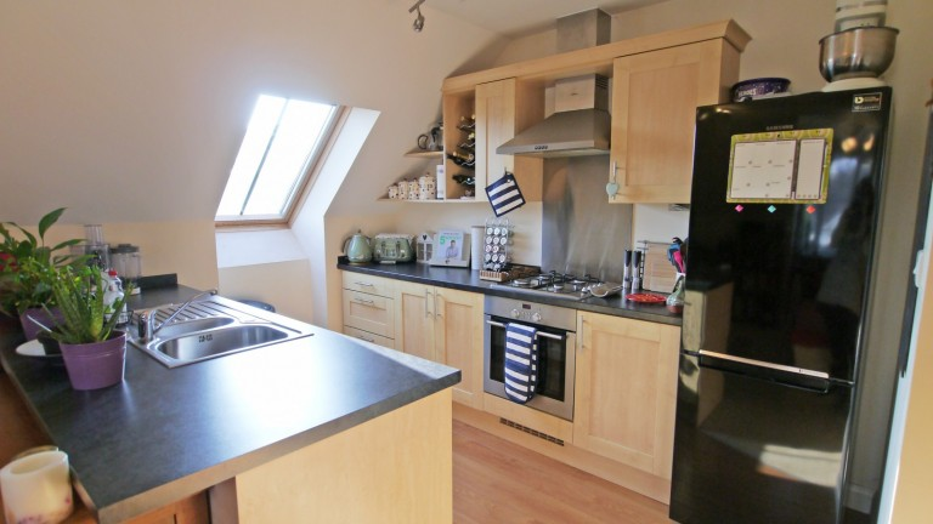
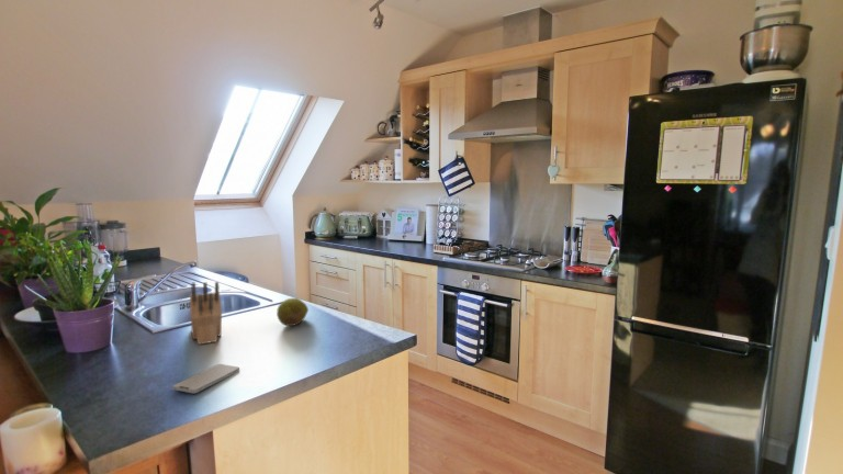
+ fruit (293, 311)
+ smartphone (207, 377)
+ knife block (205, 306)
